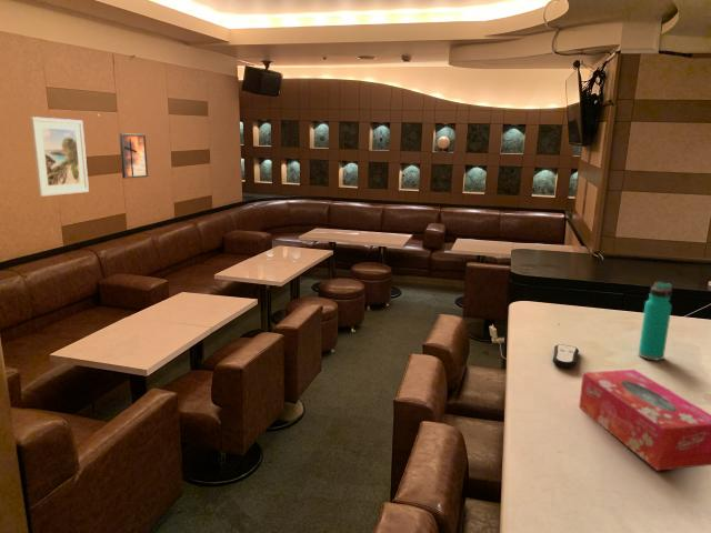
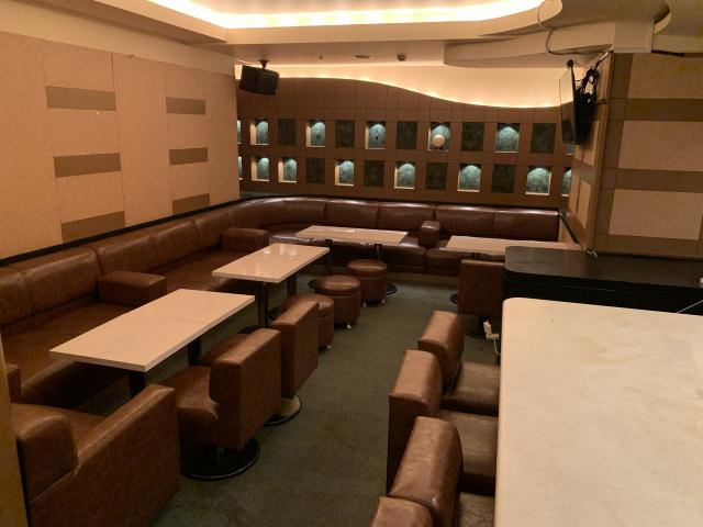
- remote control (564, 355)
- water bottle (655, 320)
- tissue box (644, 414)
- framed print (61, 157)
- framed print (133, 155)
